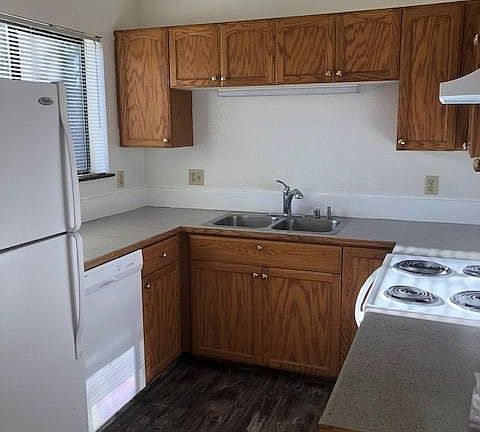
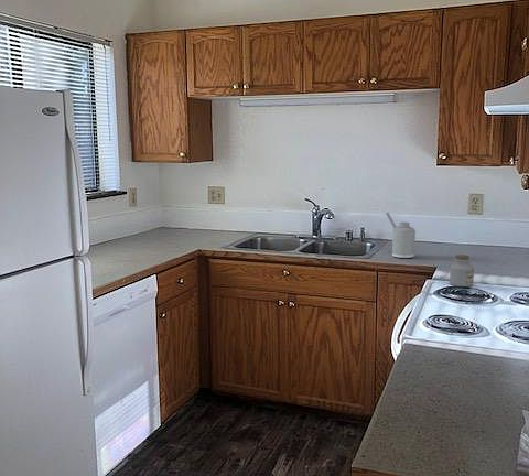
+ soap dispenser (400, 234)
+ jar (462, 270)
